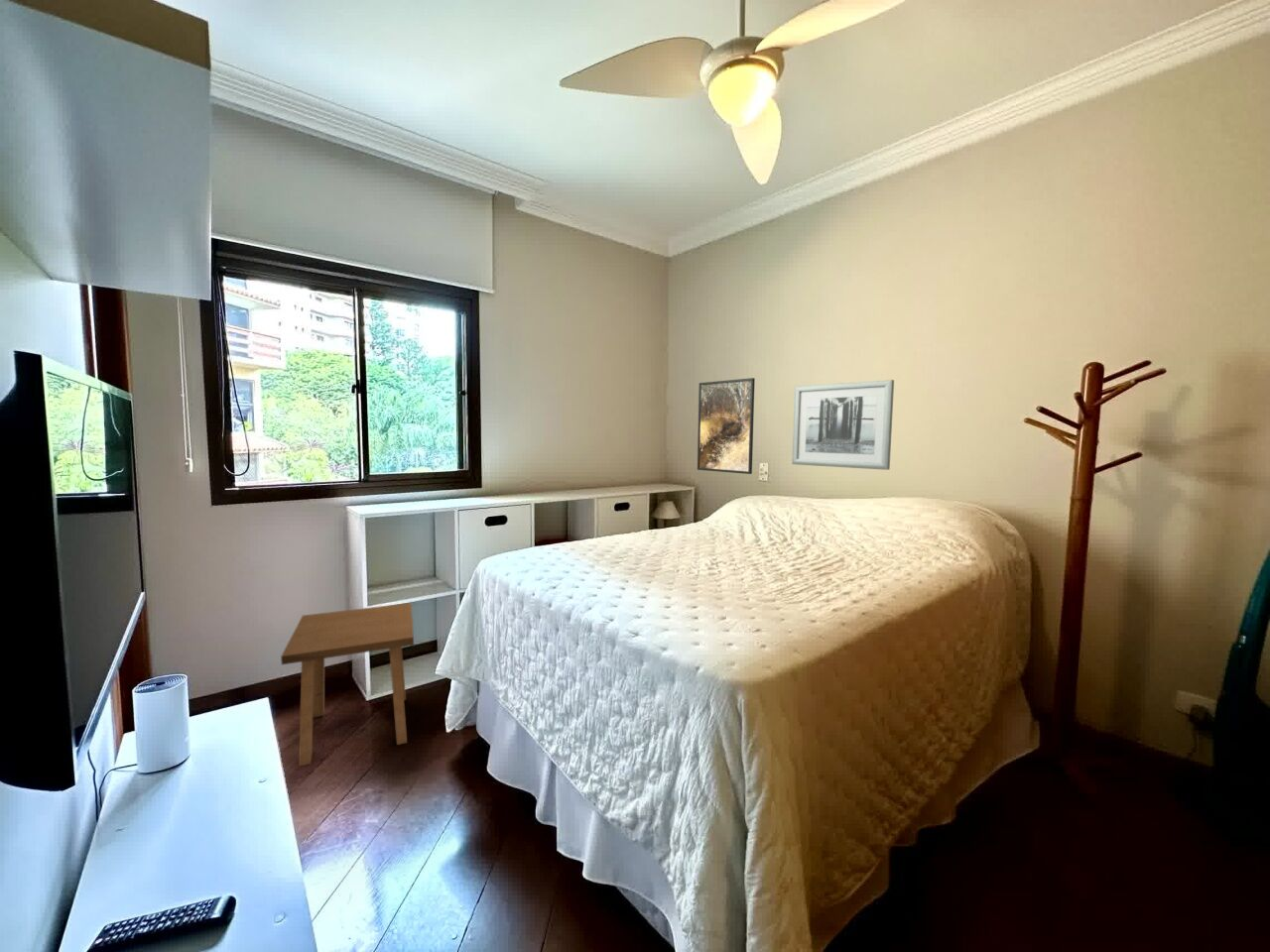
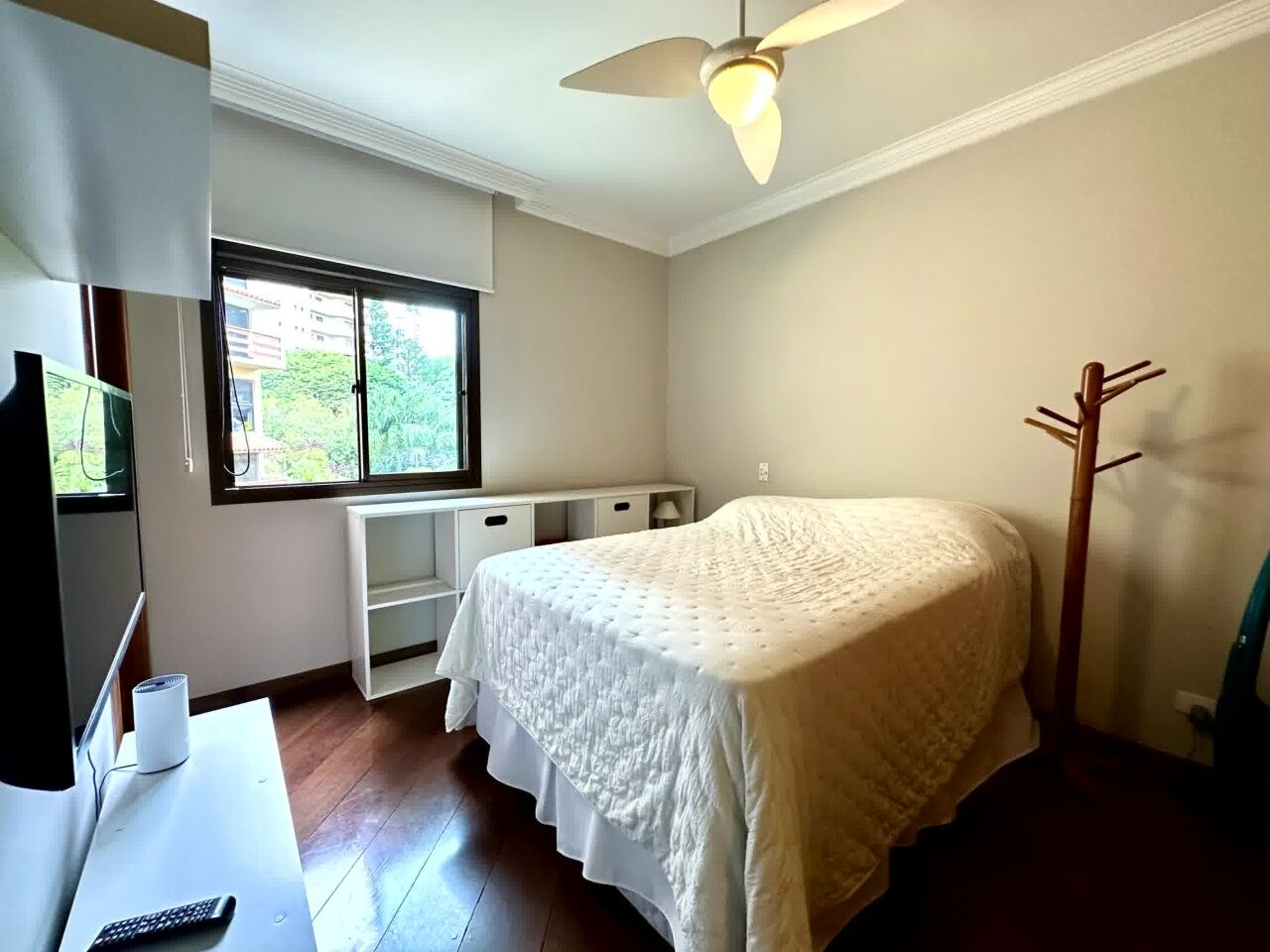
- stool (353, 654)
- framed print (724, 426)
- wall art (838, 425)
